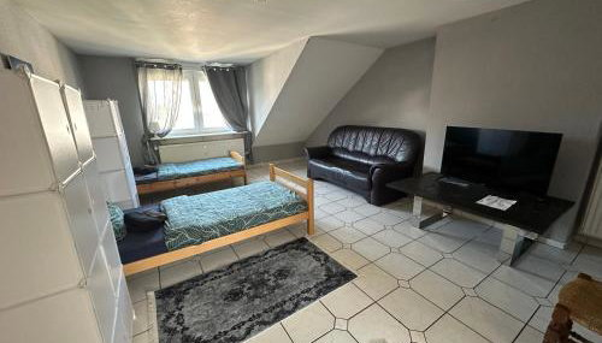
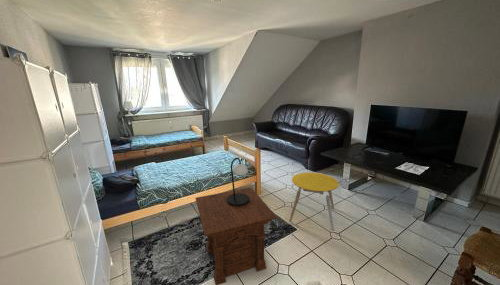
+ stool (314, 192)
+ side table (233, 232)
+ table lamp (233, 179)
